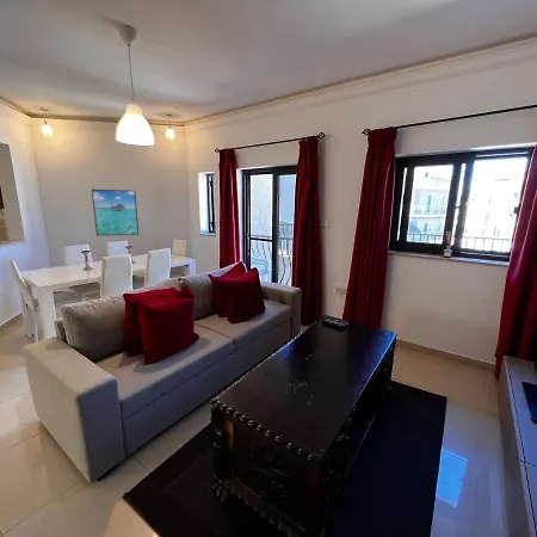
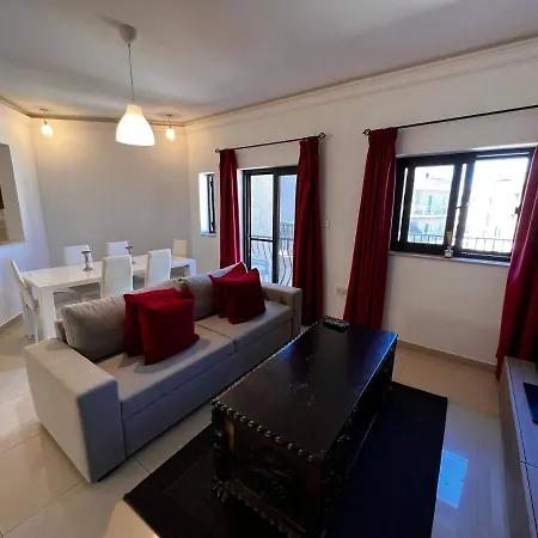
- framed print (116, 212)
